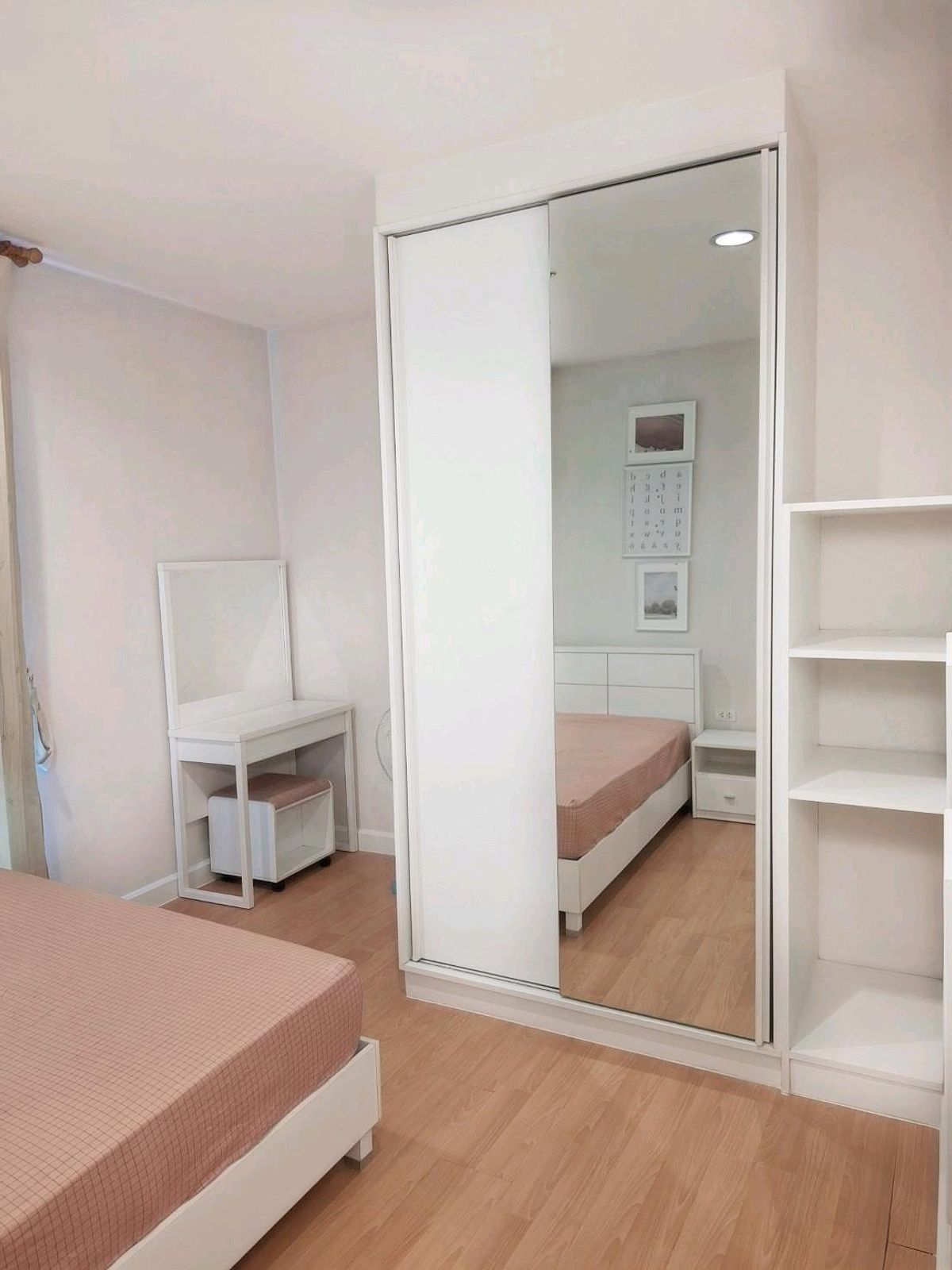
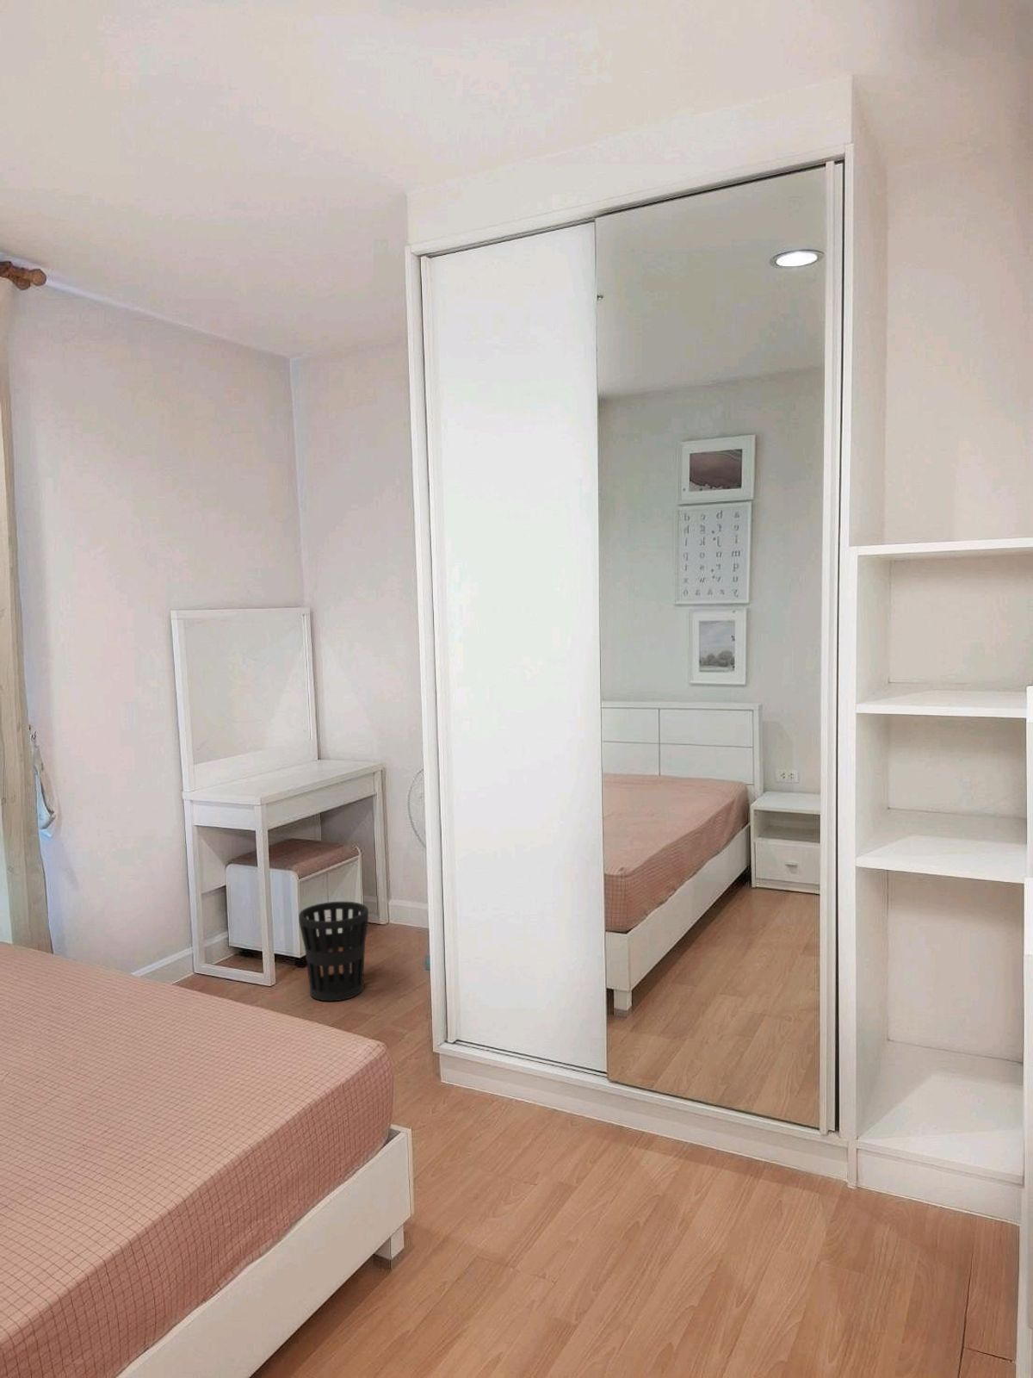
+ wastebasket (335, 950)
